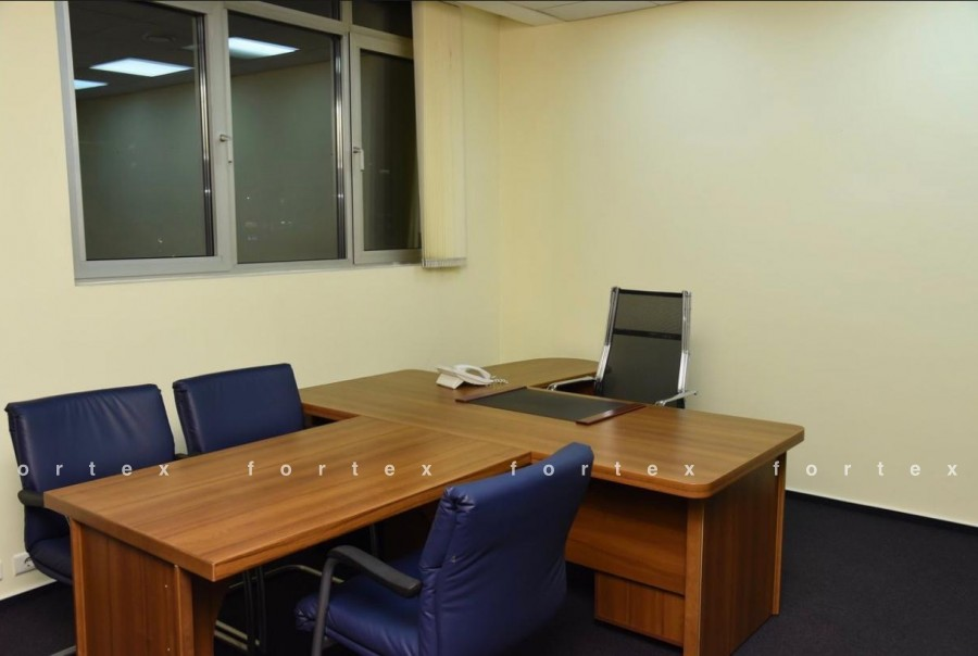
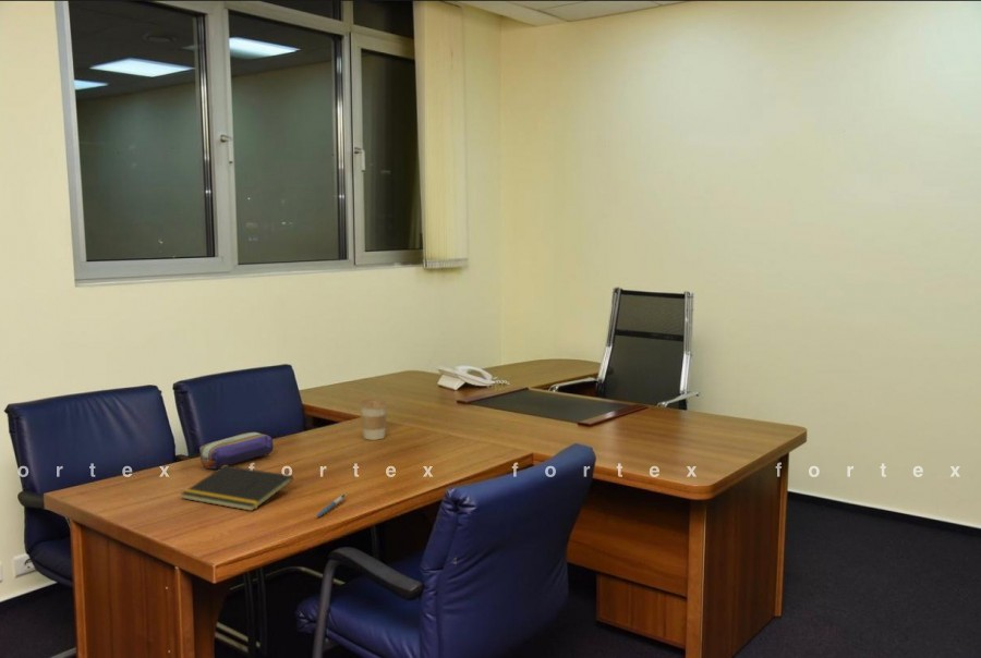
+ coffee cup (374, 417)
+ notepad (238, 486)
+ pen (330, 504)
+ pencil case (238, 449)
